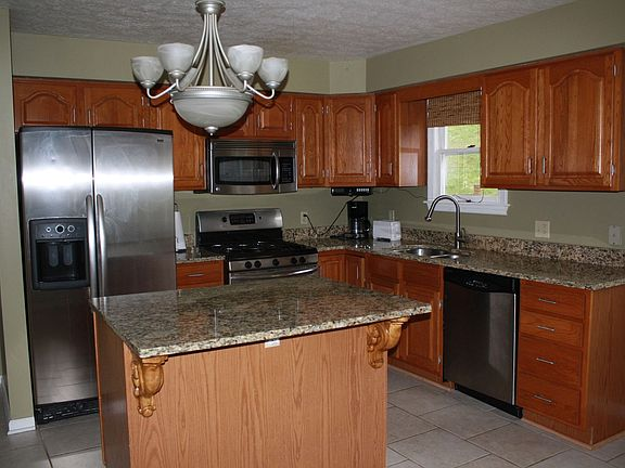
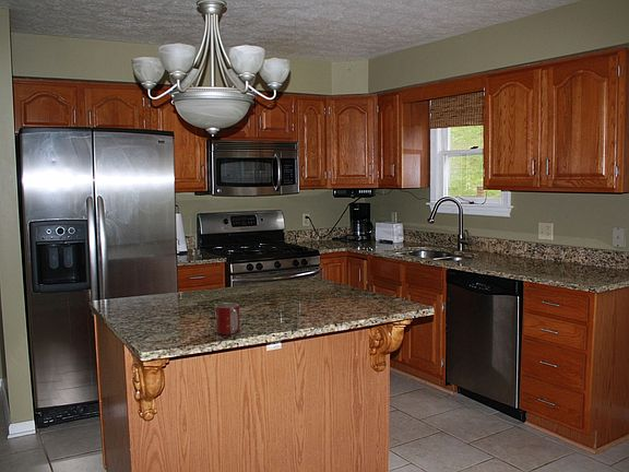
+ mug (229, 318)
